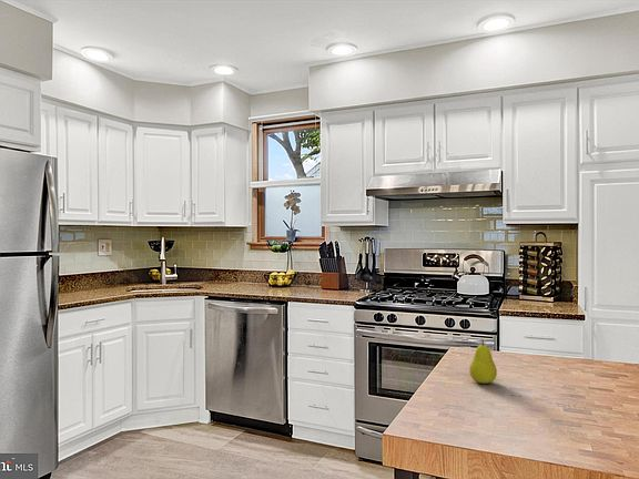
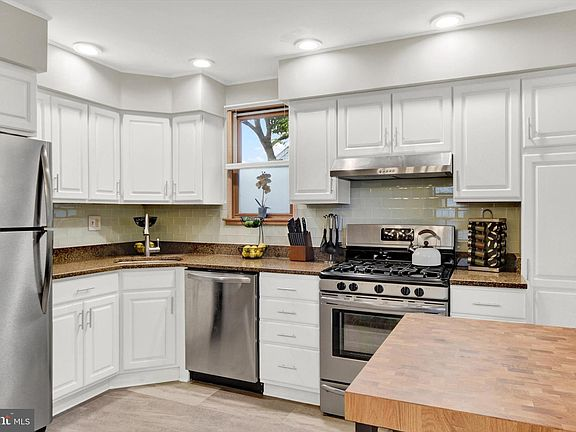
- fruit (483, 360)
